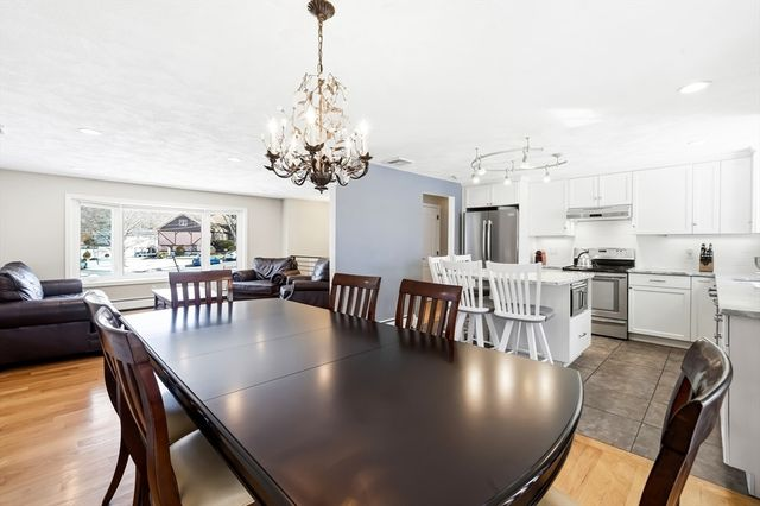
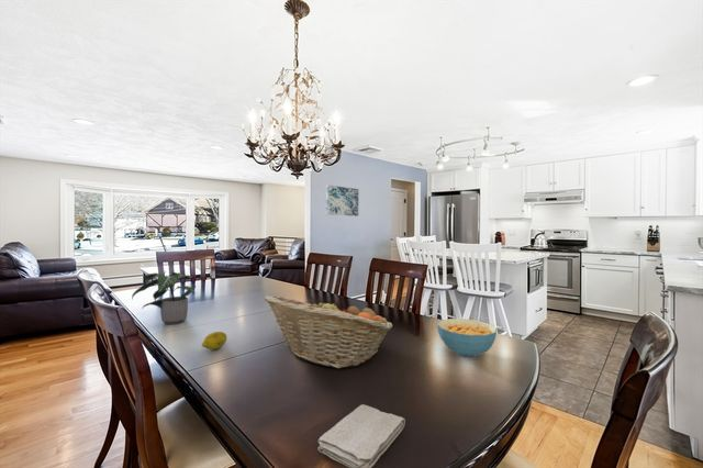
+ potted plant (167, 298)
+ washcloth (362, 432)
+ fruit (214, 341)
+ wall art (343, 201)
+ cereal bowl (466, 339)
+ fruit basket (326, 322)
